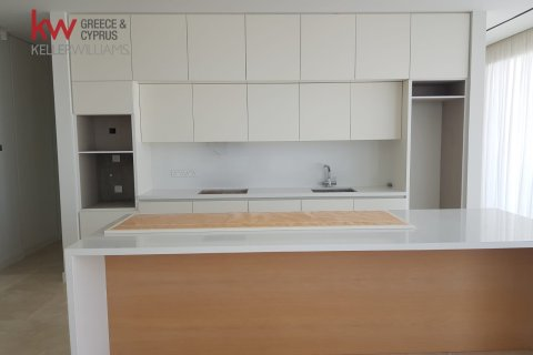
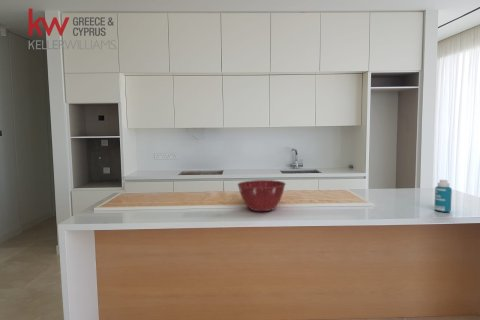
+ bottle (443, 195)
+ mixing bowl (261, 196)
